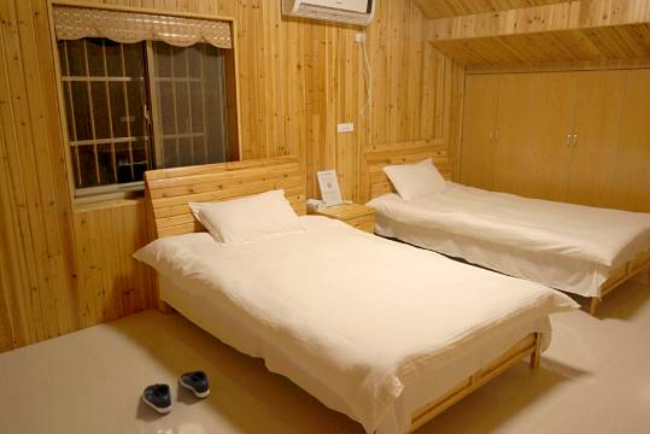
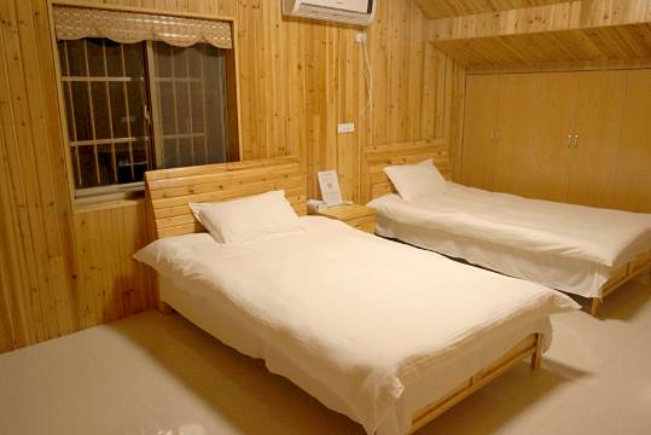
- shoe (181, 382)
